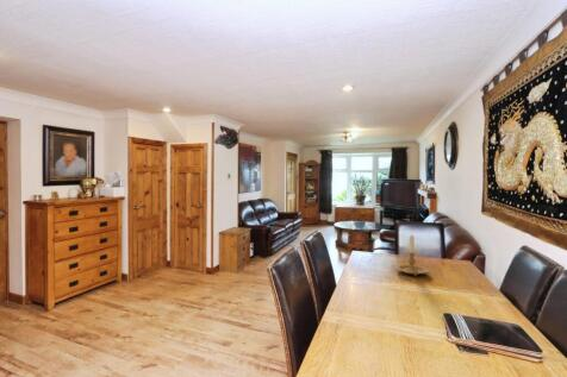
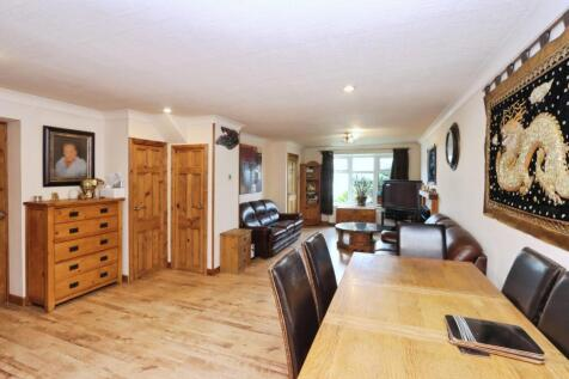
- candle holder (411, 252)
